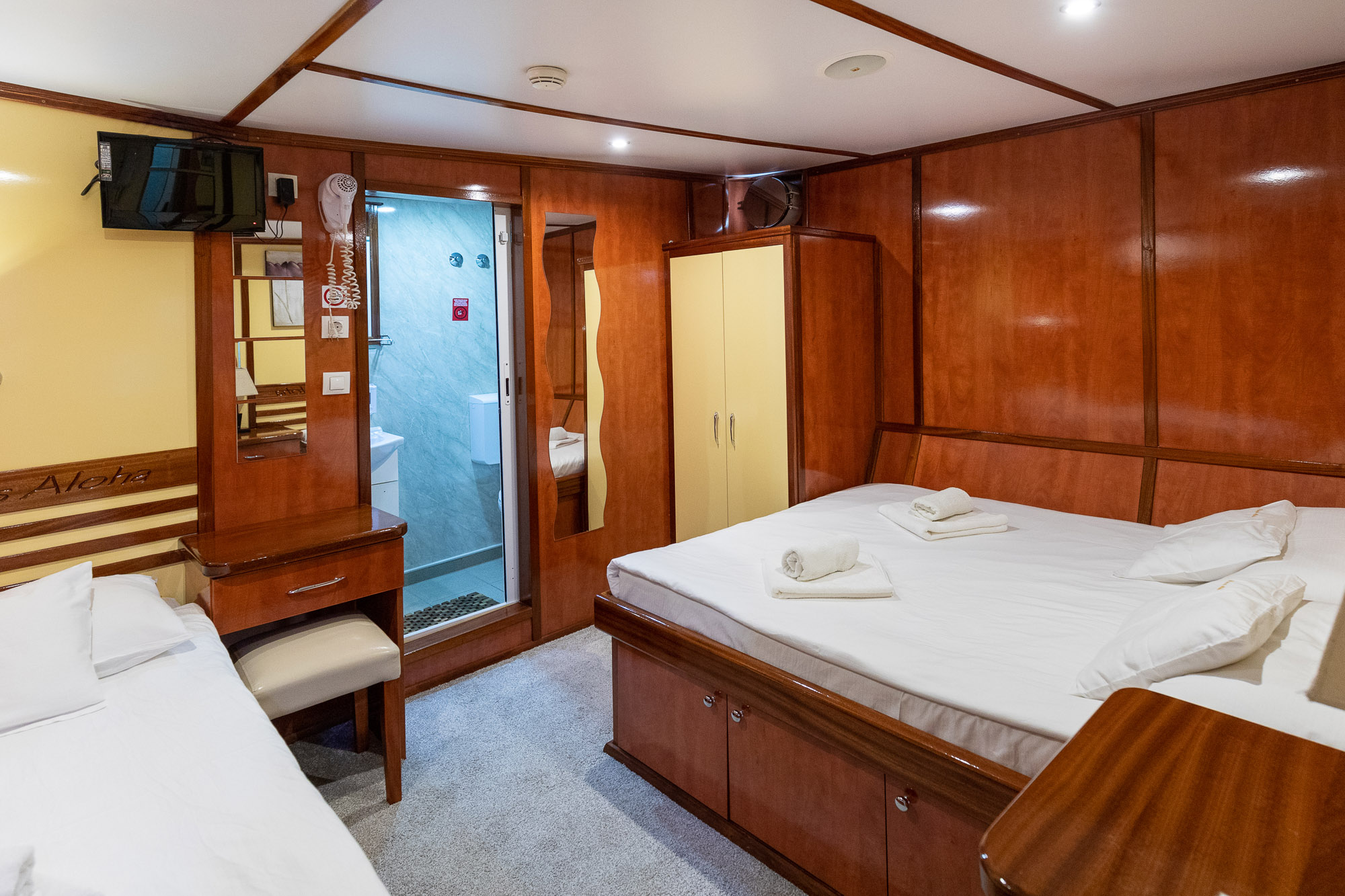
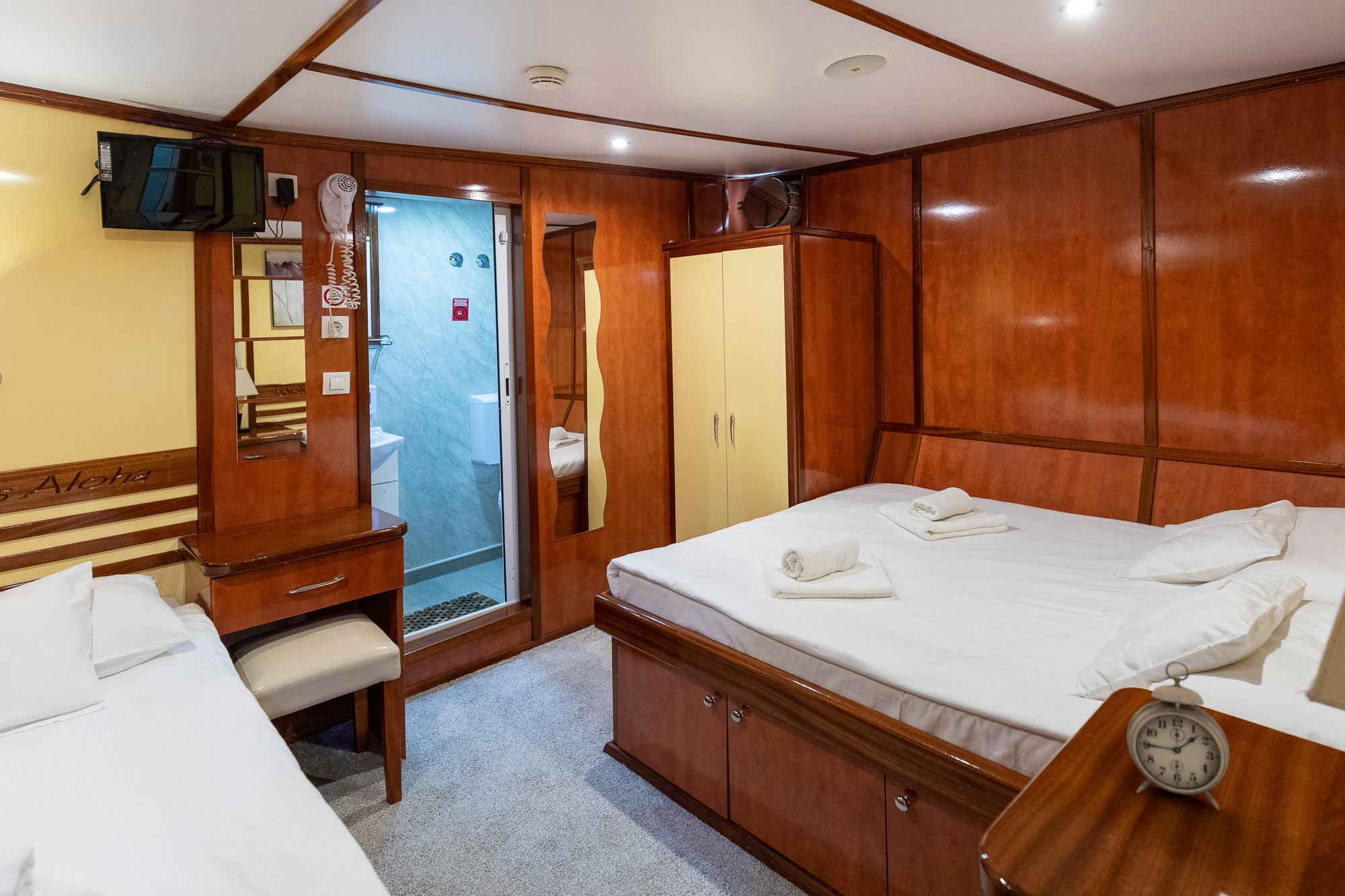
+ alarm clock (1177, 729)
